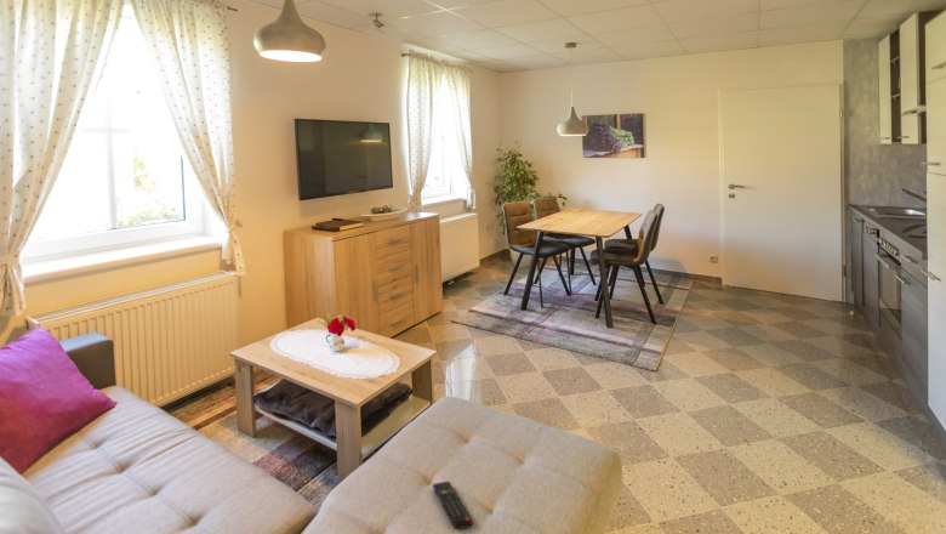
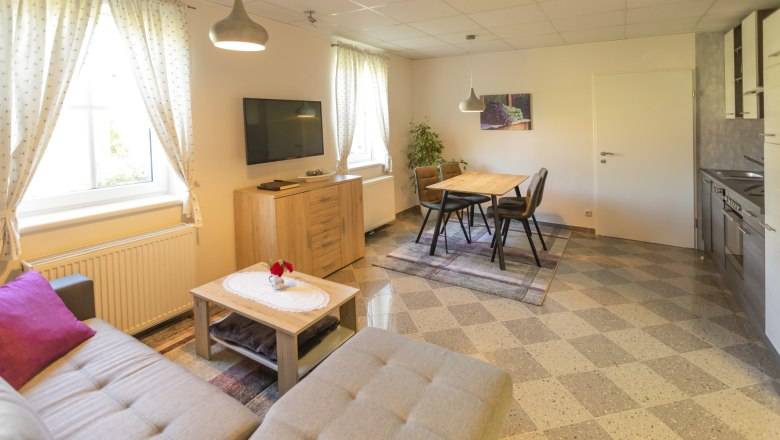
- remote control (451, 504)
